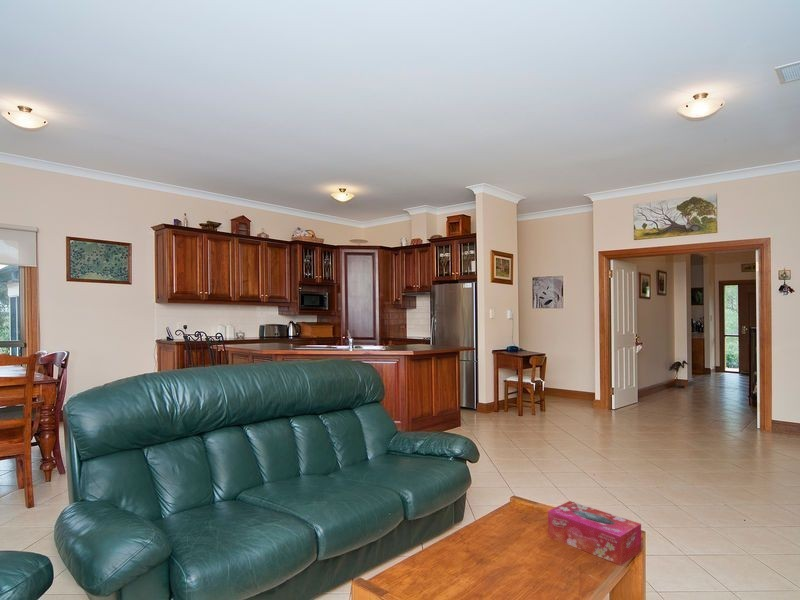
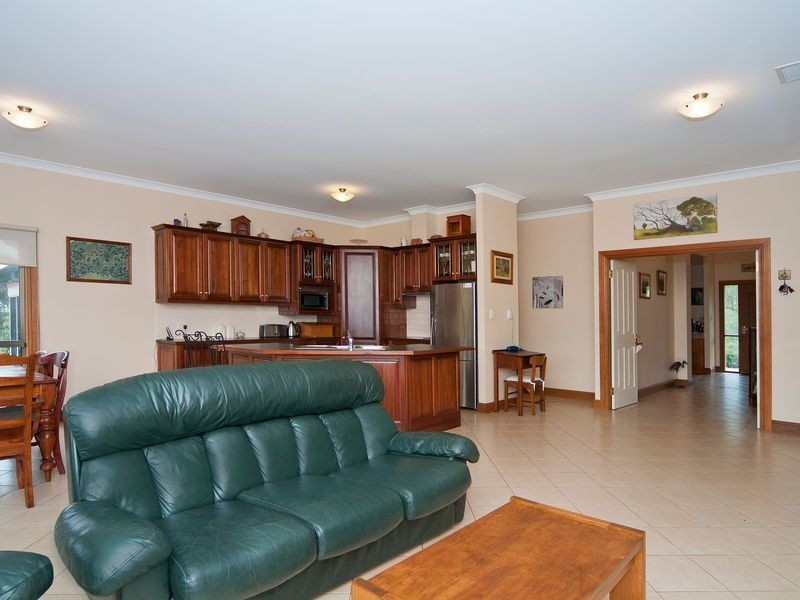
- tissue box (593, 530)
